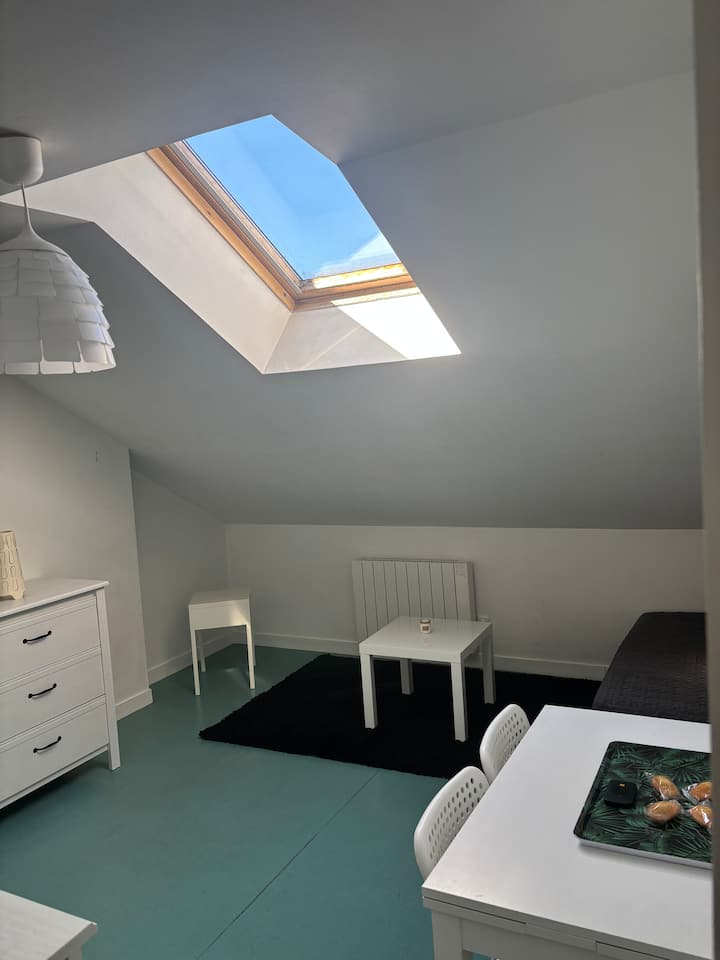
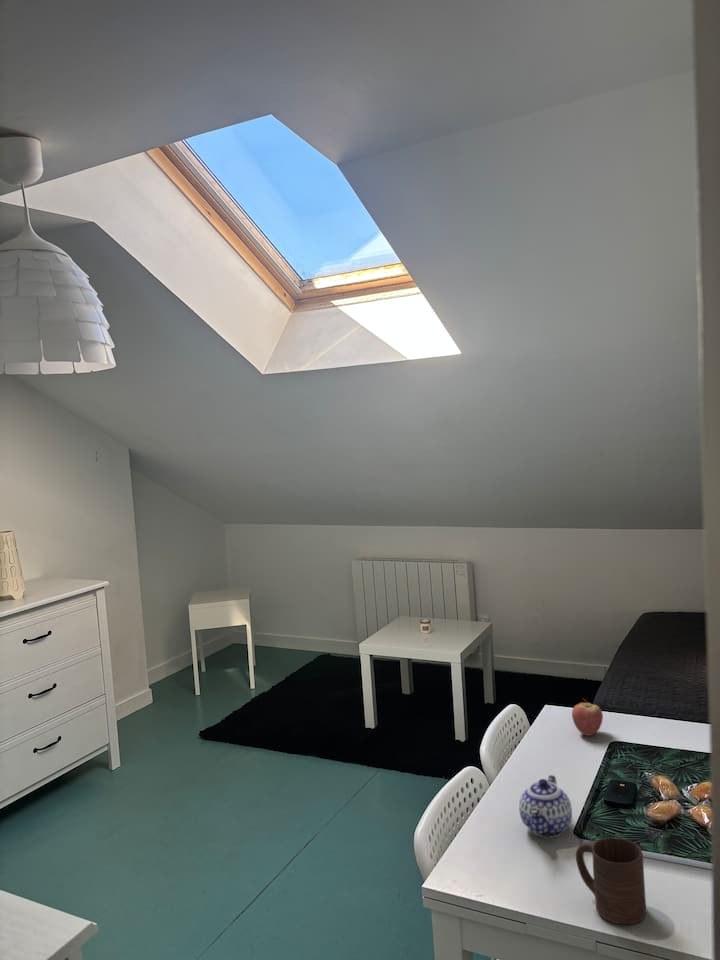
+ fruit (587, 715)
+ teapot (545, 804)
+ cup (610, 878)
